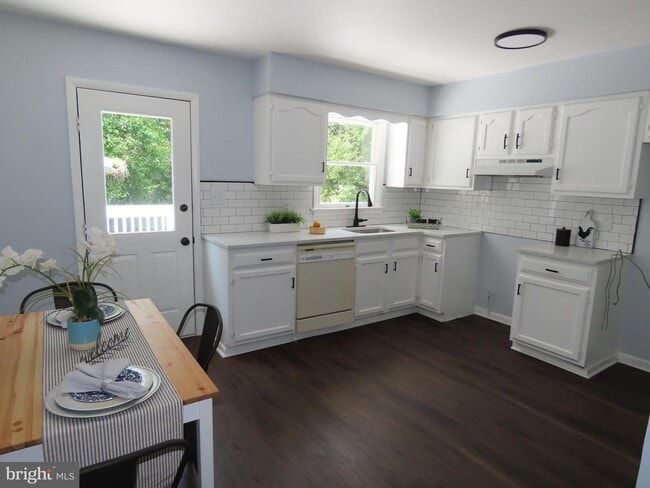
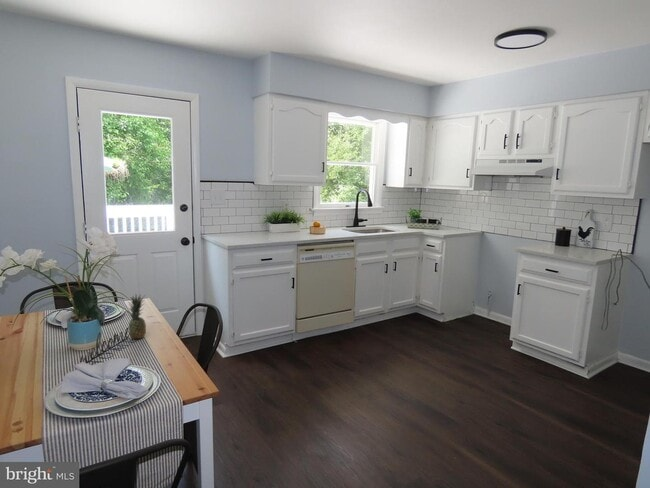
+ fruit (136, 315)
